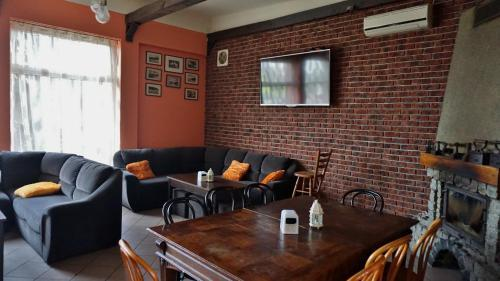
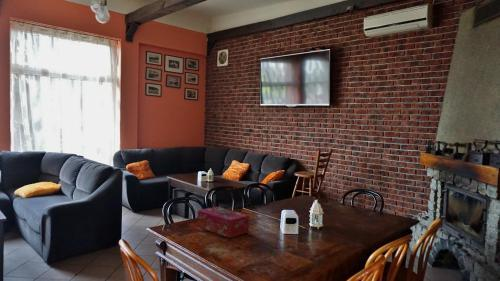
+ tissue box (222, 221)
